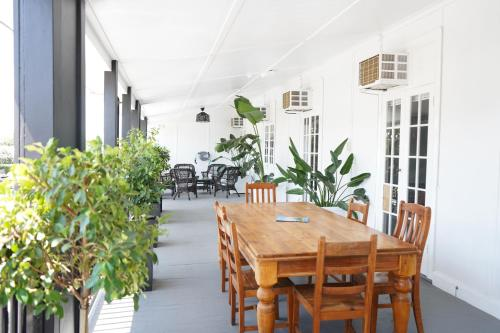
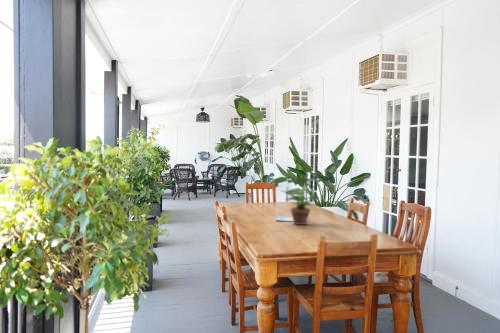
+ potted plant (297, 206)
